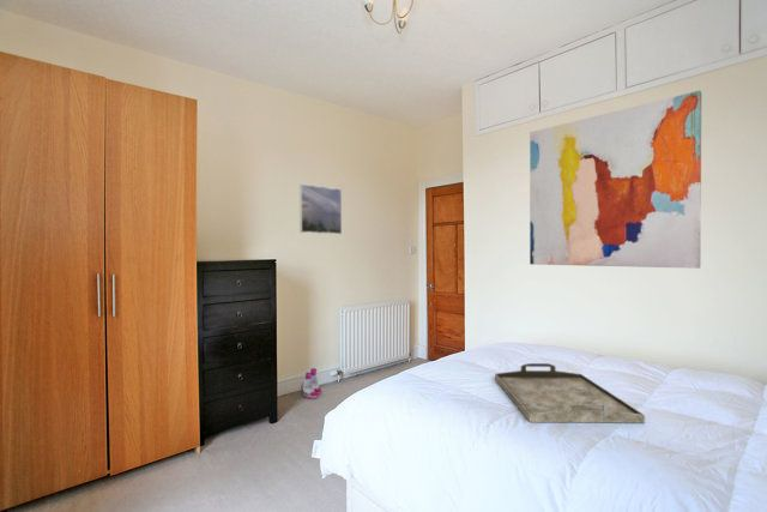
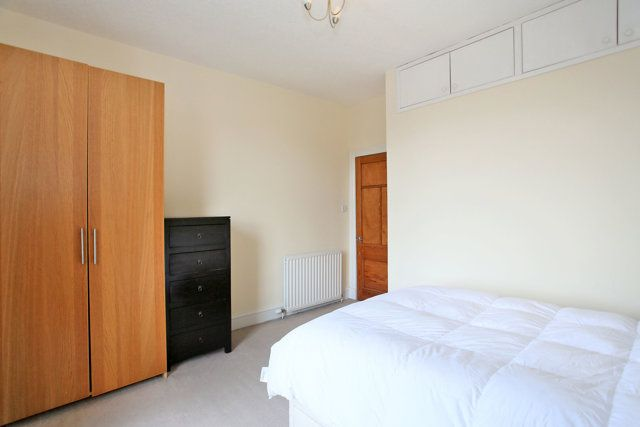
- serving tray (558, 388)
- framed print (321, 210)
- boots (312, 381)
- wall art (603, 189)
